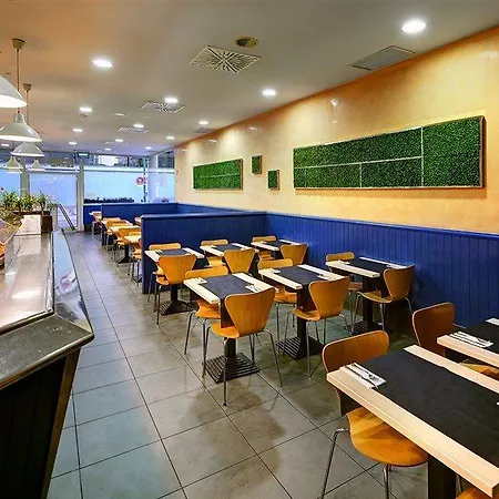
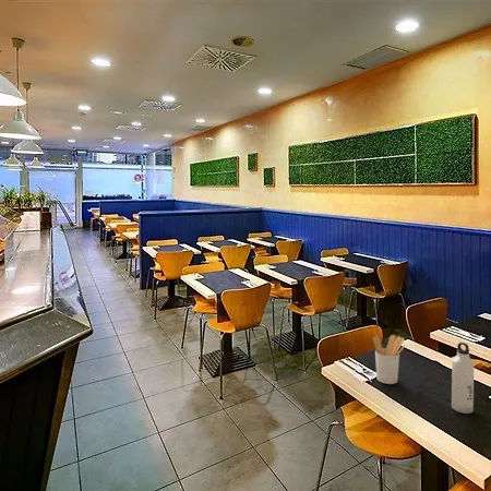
+ utensil holder (390, 357)
+ water bottle (463, 375)
